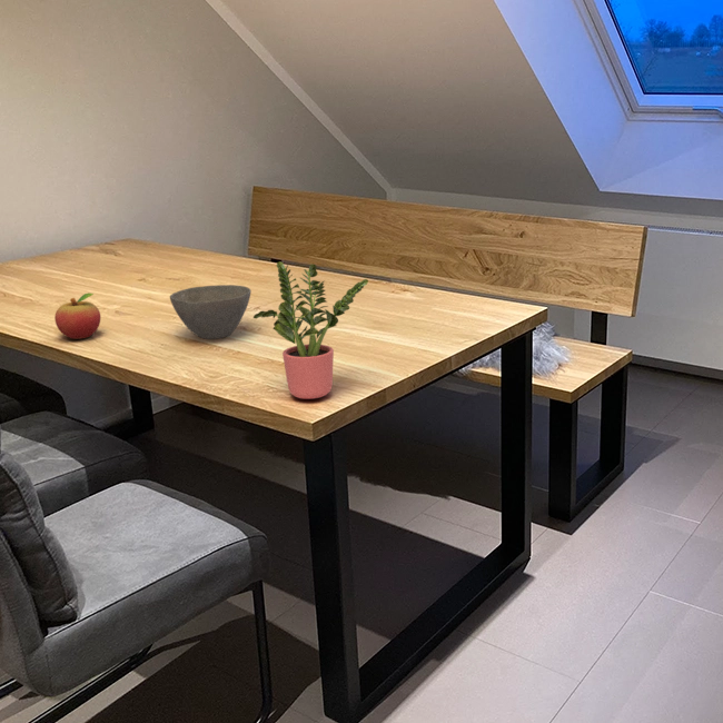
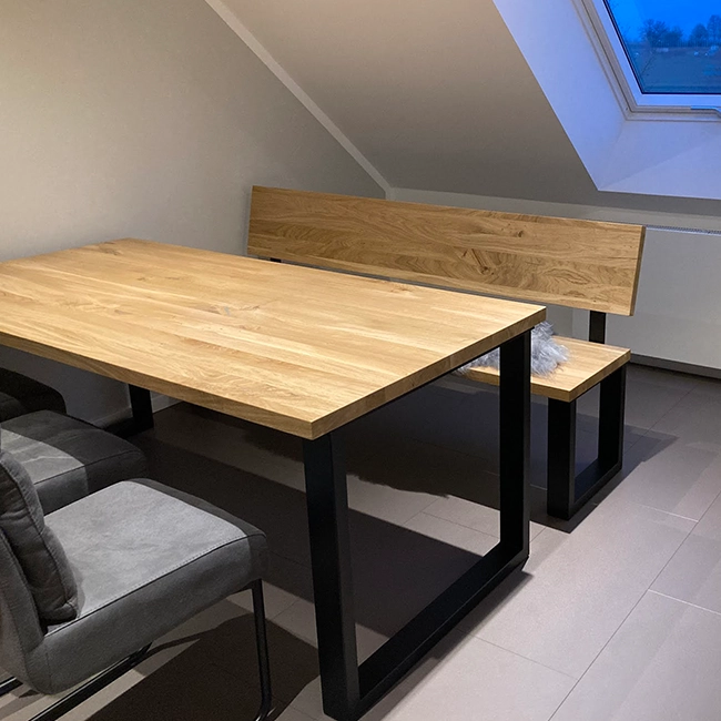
- bowl (212, 314)
- potted plant (306, 321)
- fruit (77, 315)
